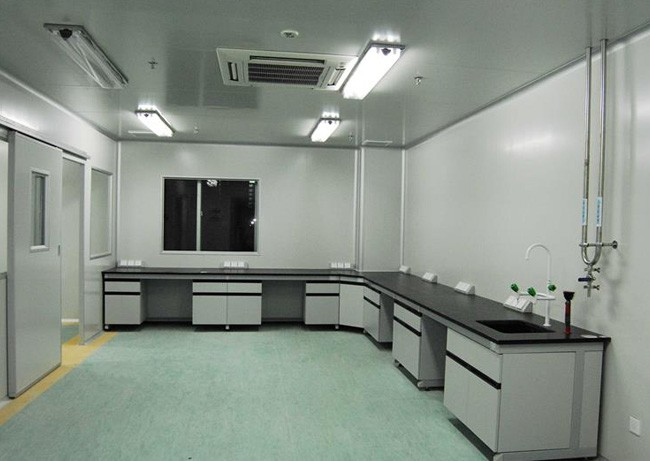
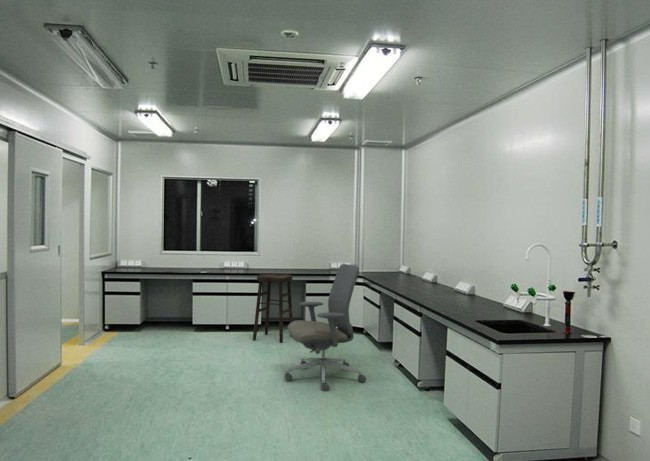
+ stool (274, 304)
+ office chair (322, 322)
